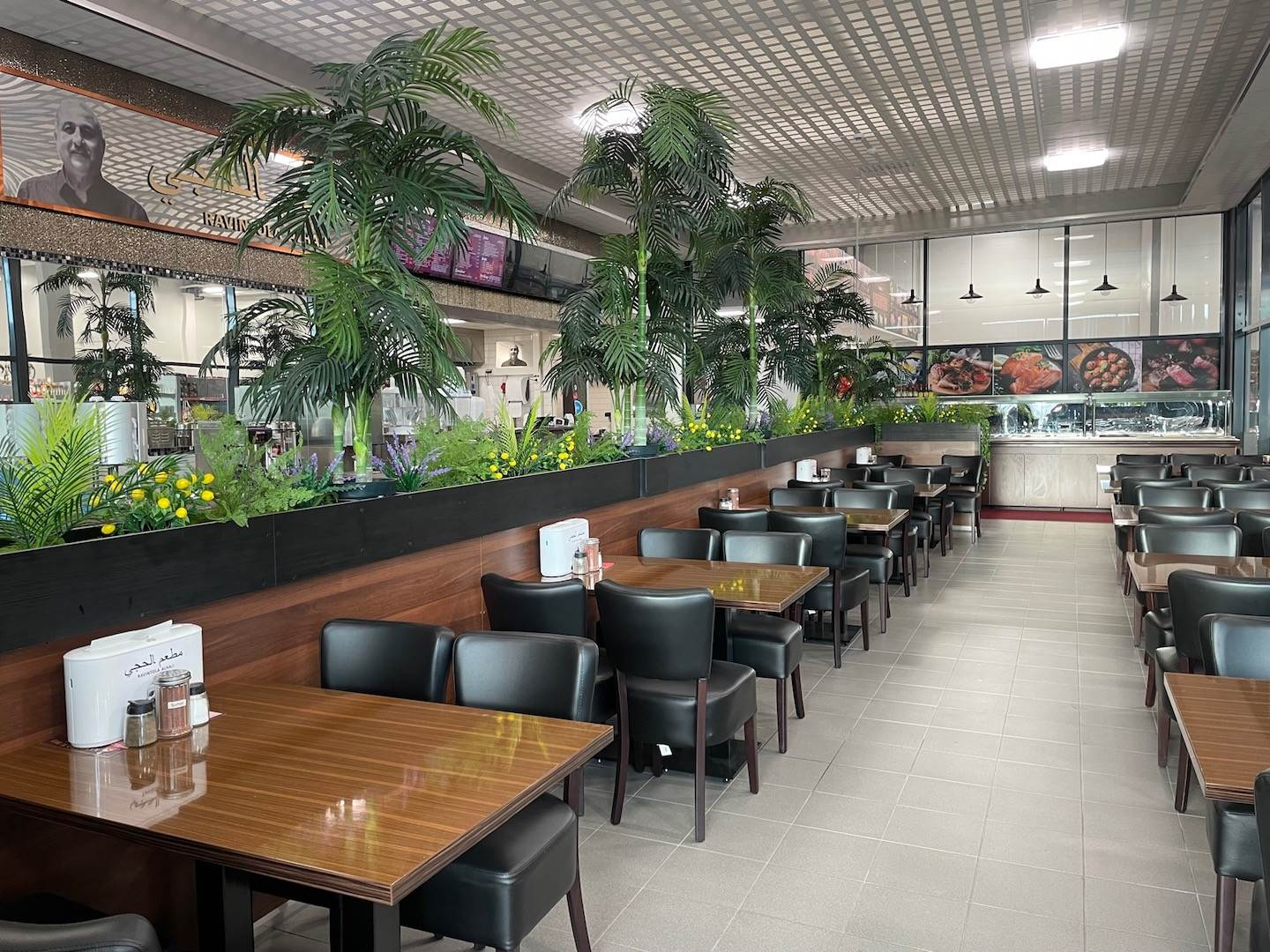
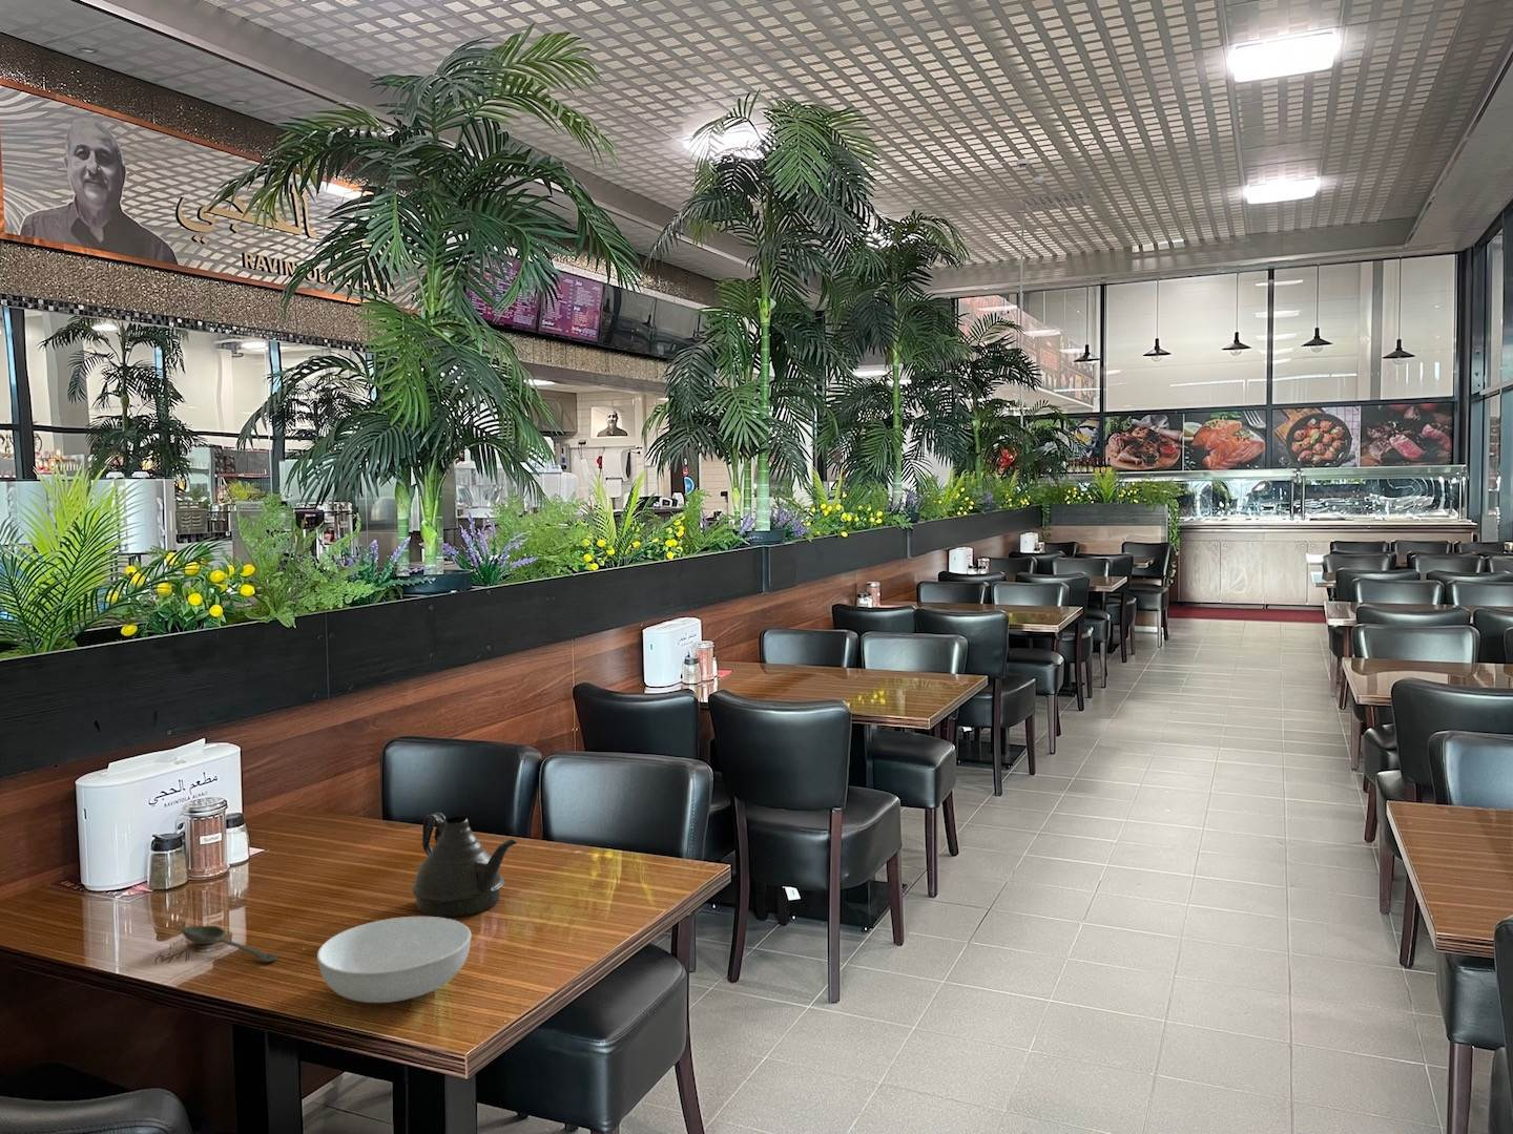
+ serving bowl (396, 964)
+ teapot (467, 864)
+ spoon (230, 941)
